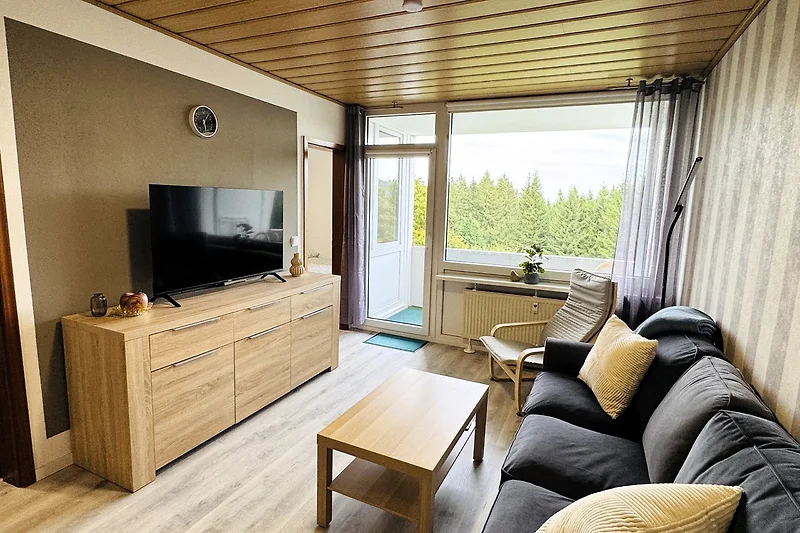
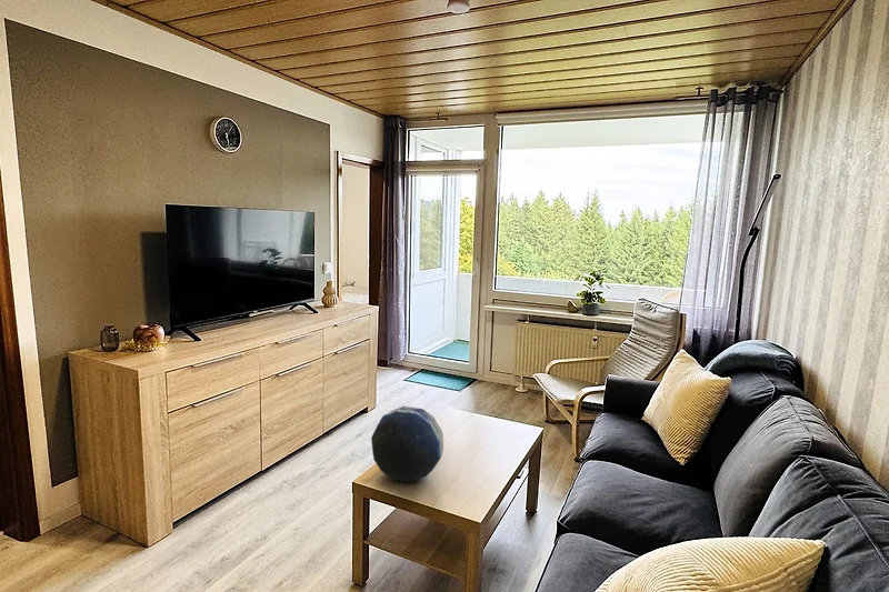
+ decorative orb (407, 442)
